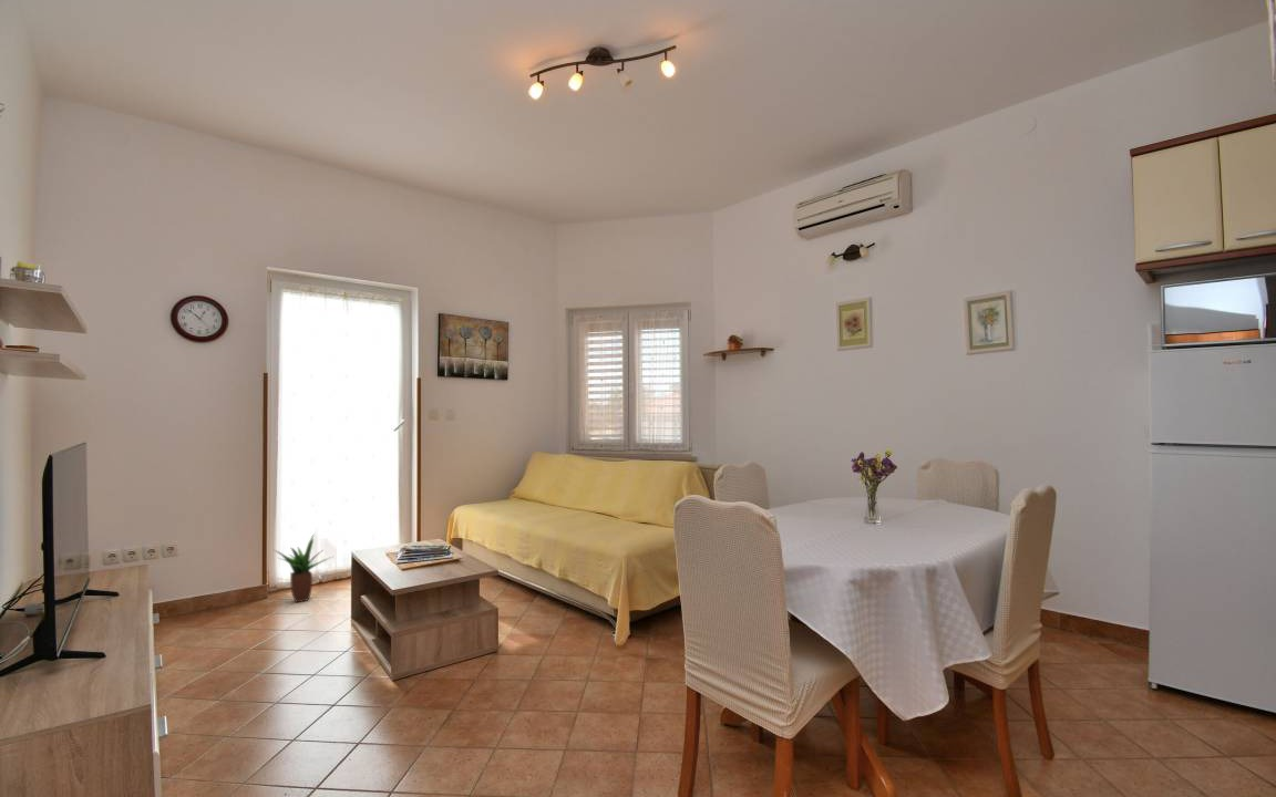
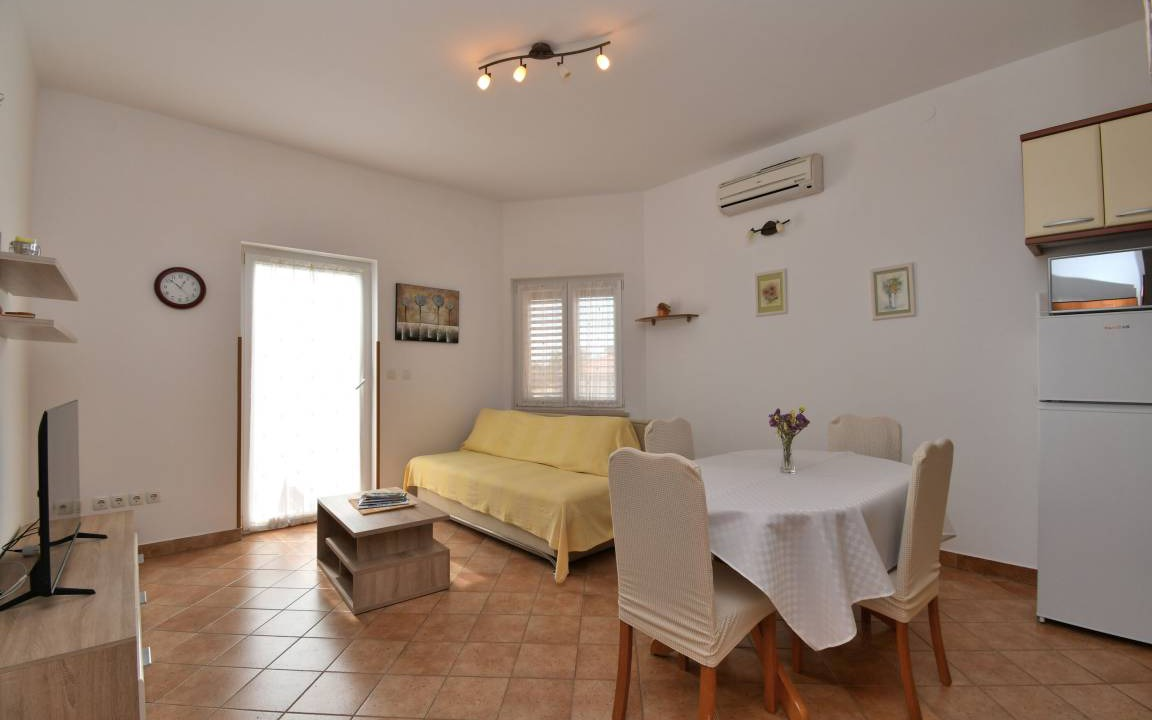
- potted plant (303, 567)
